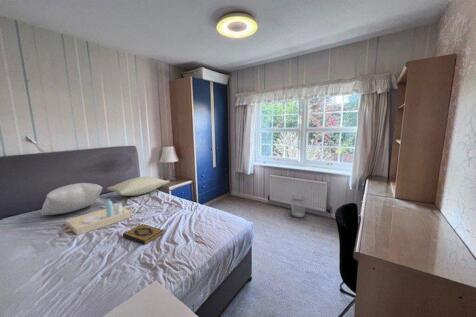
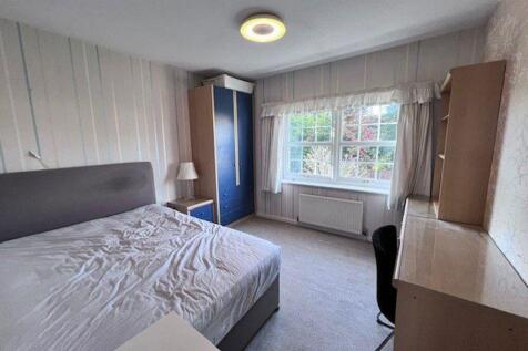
- pillow (72, 197)
- hardback book (143, 233)
- wastebasket (298, 206)
- pillow (139, 185)
- serving tray (99, 210)
